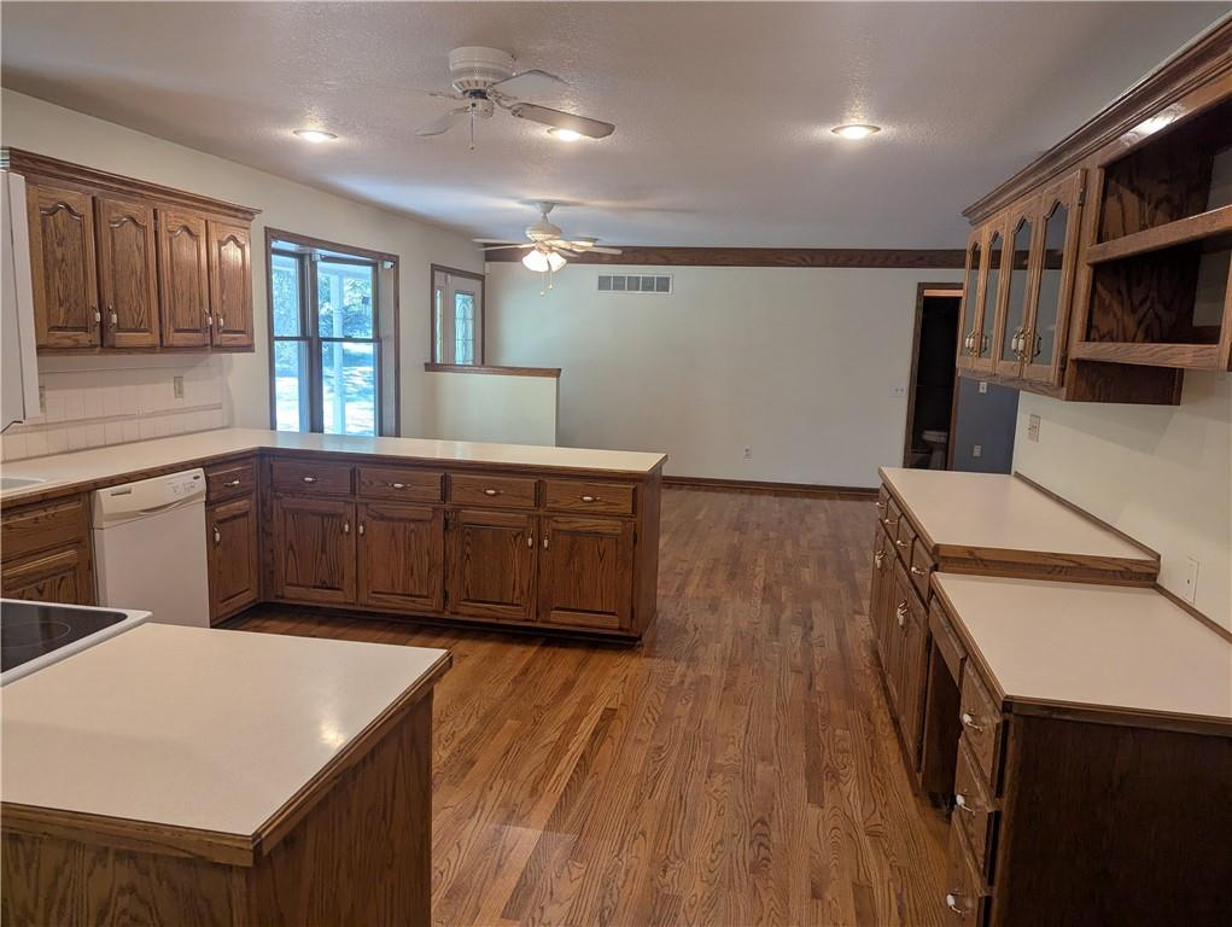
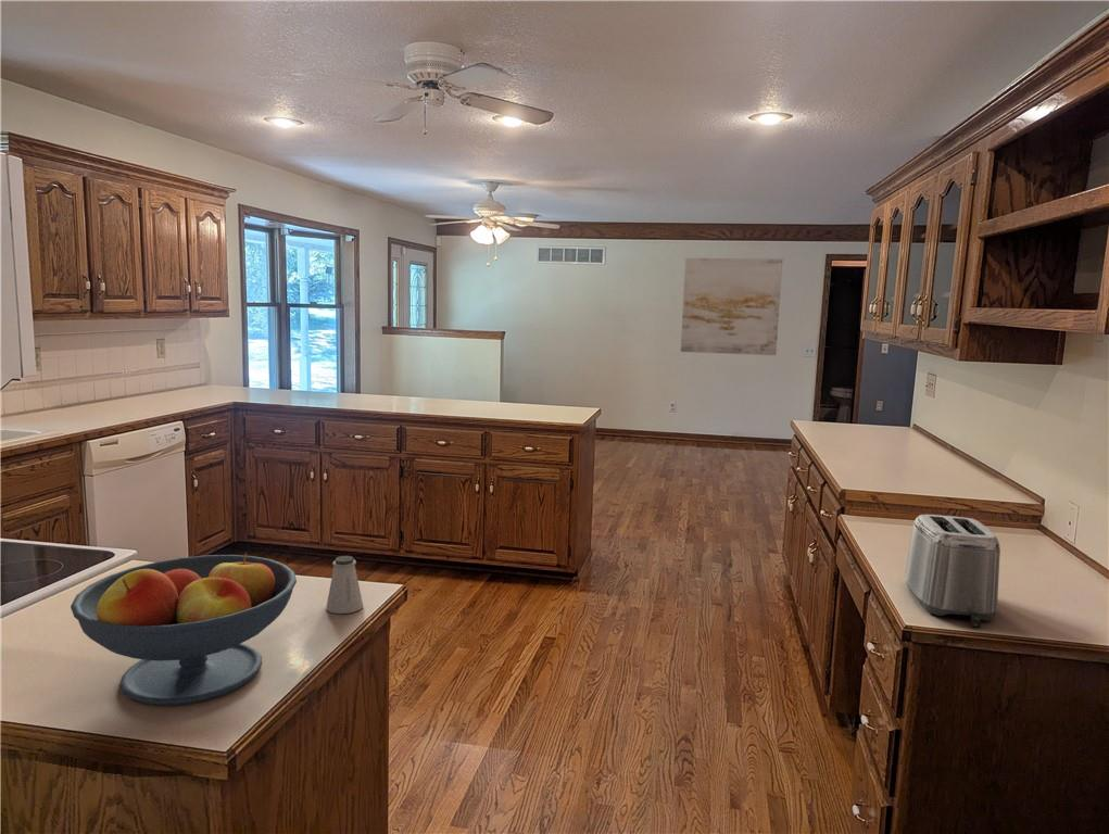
+ saltshaker (344, 582)
+ wall art (730, 306)
+ fruit bowl (191, 615)
+ toaster (953, 564)
